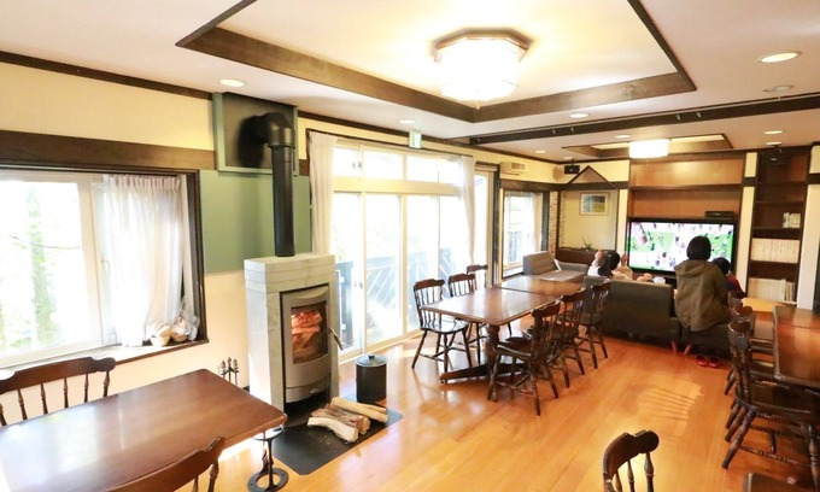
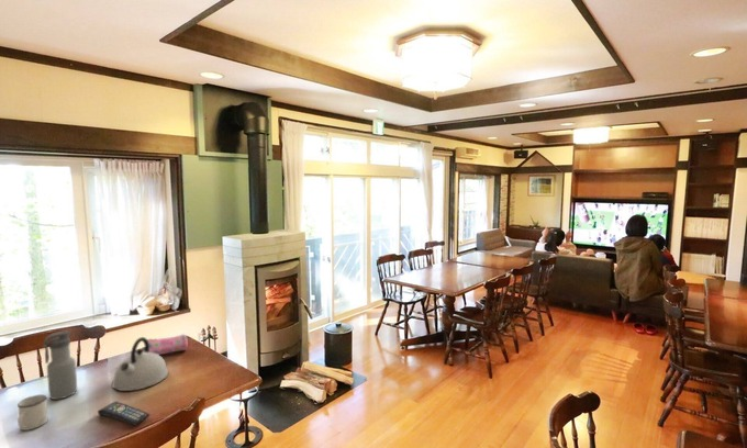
+ kettle (138, 359)
+ pencil case (166, 345)
+ mug (30, 415)
+ water bottle (60, 363)
+ remote control (123, 413)
